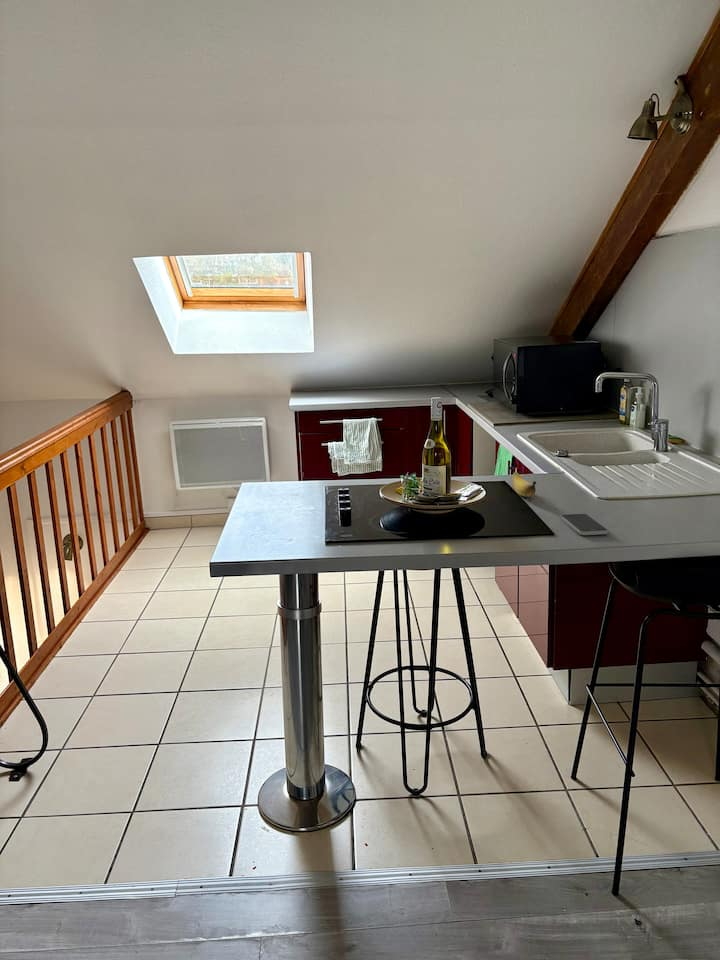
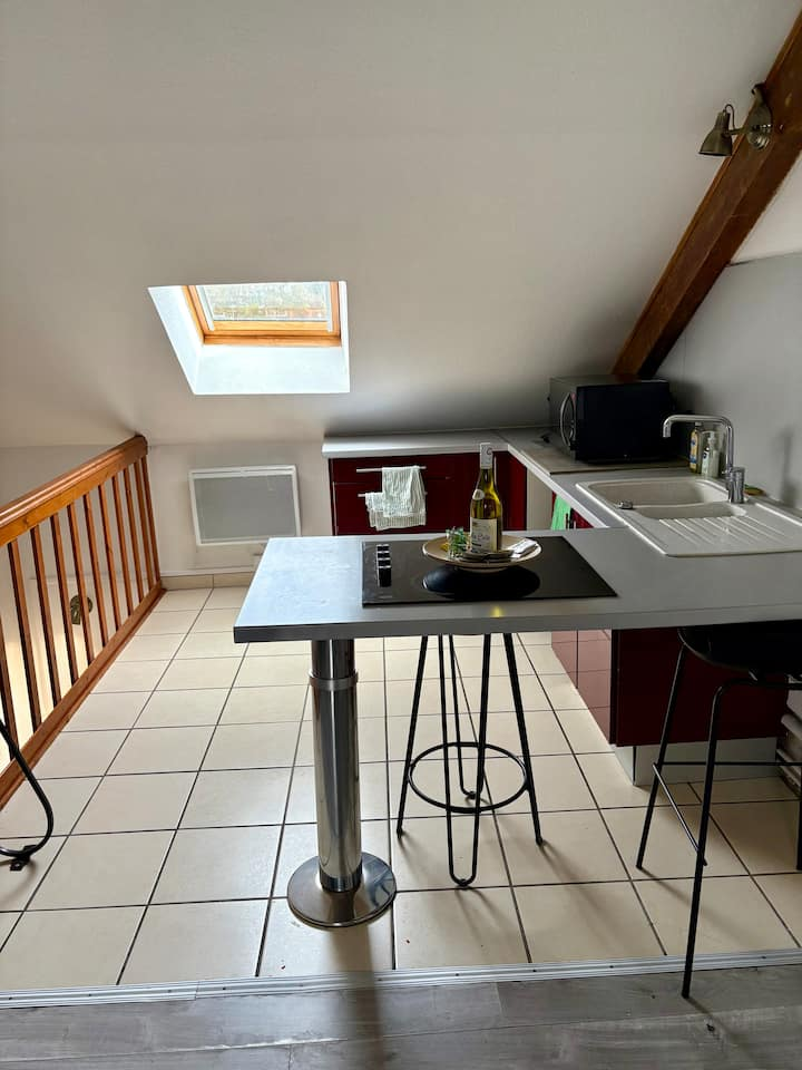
- banana (523, 484)
- smartphone (583, 524)
